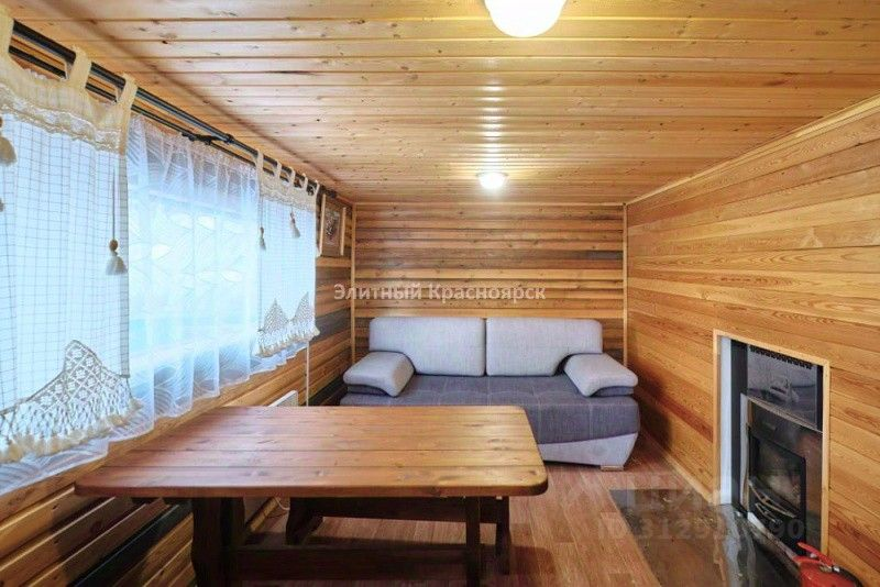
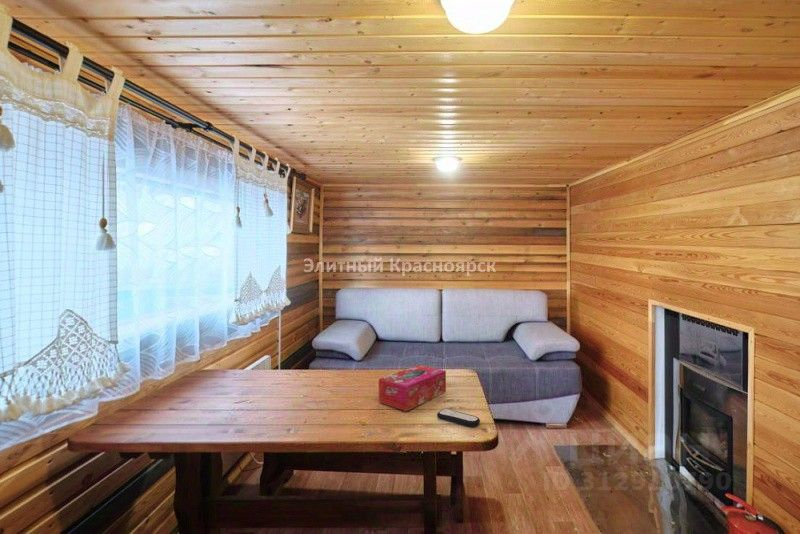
+ tissue box (413, 385)
+ remote control (458, 417)
